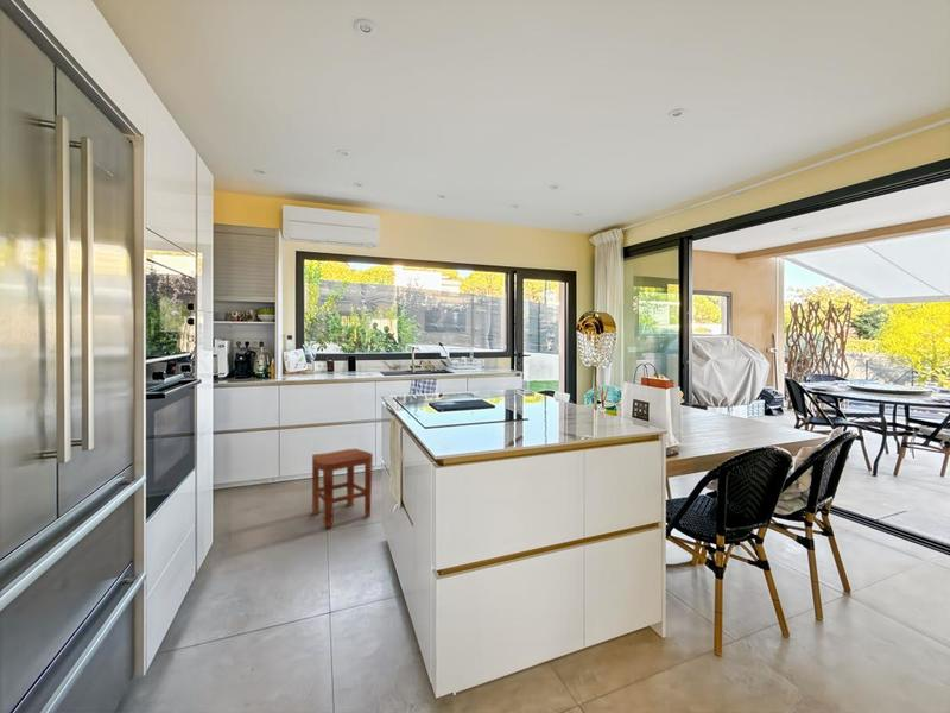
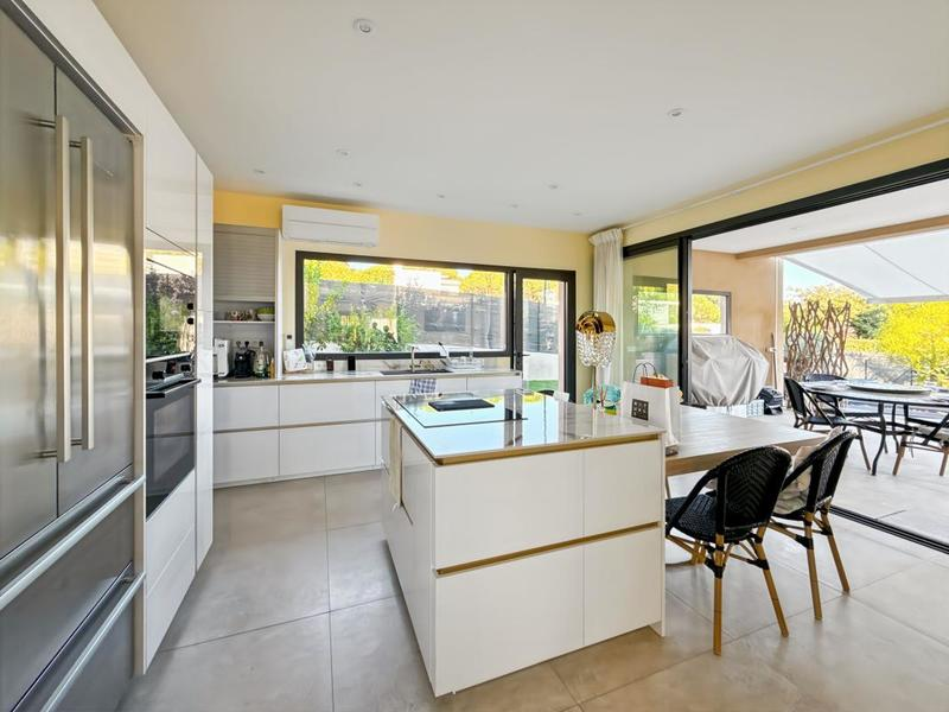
- stool (341, 484)
